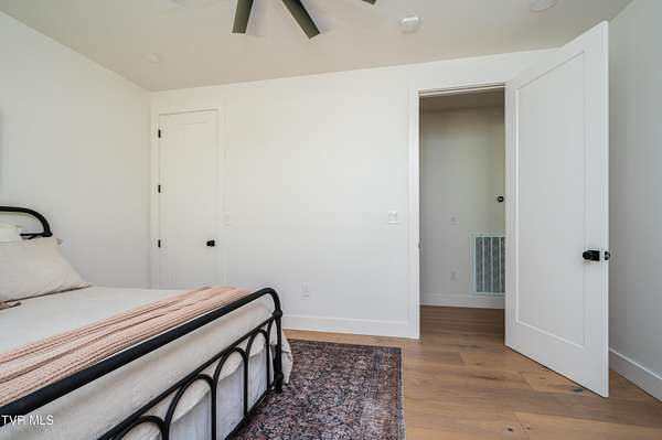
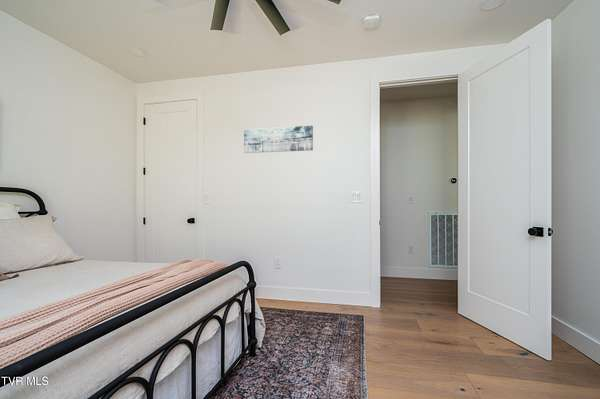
+ wall art (277, 139)
